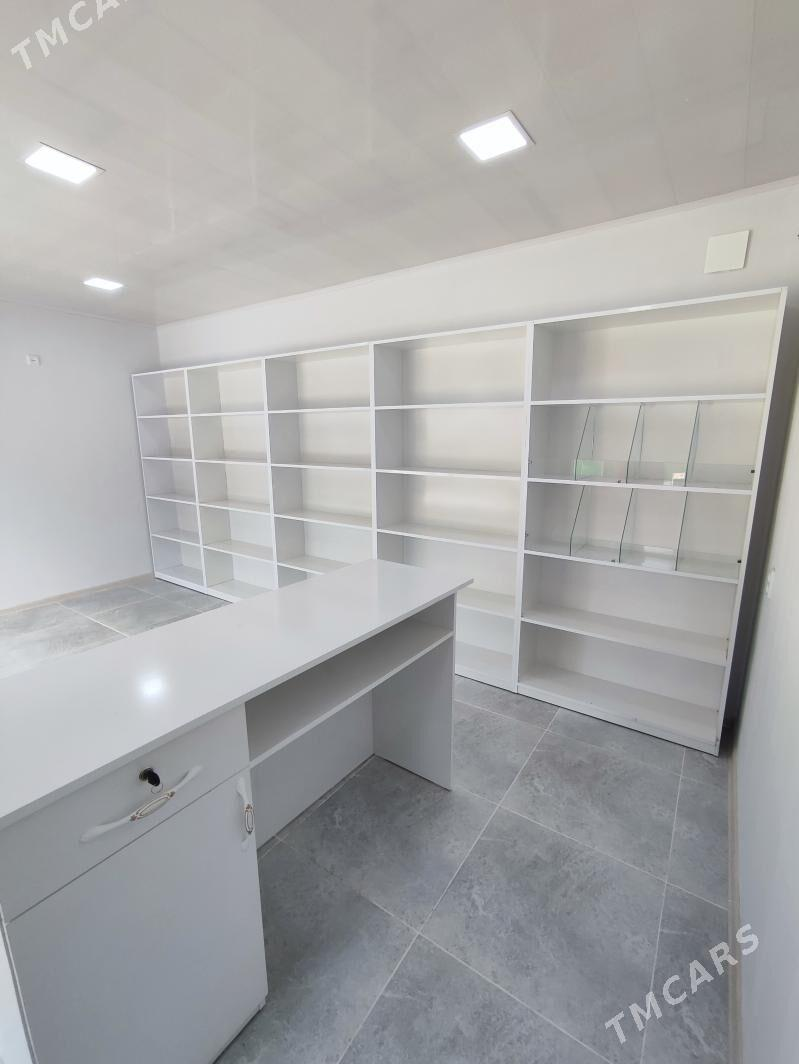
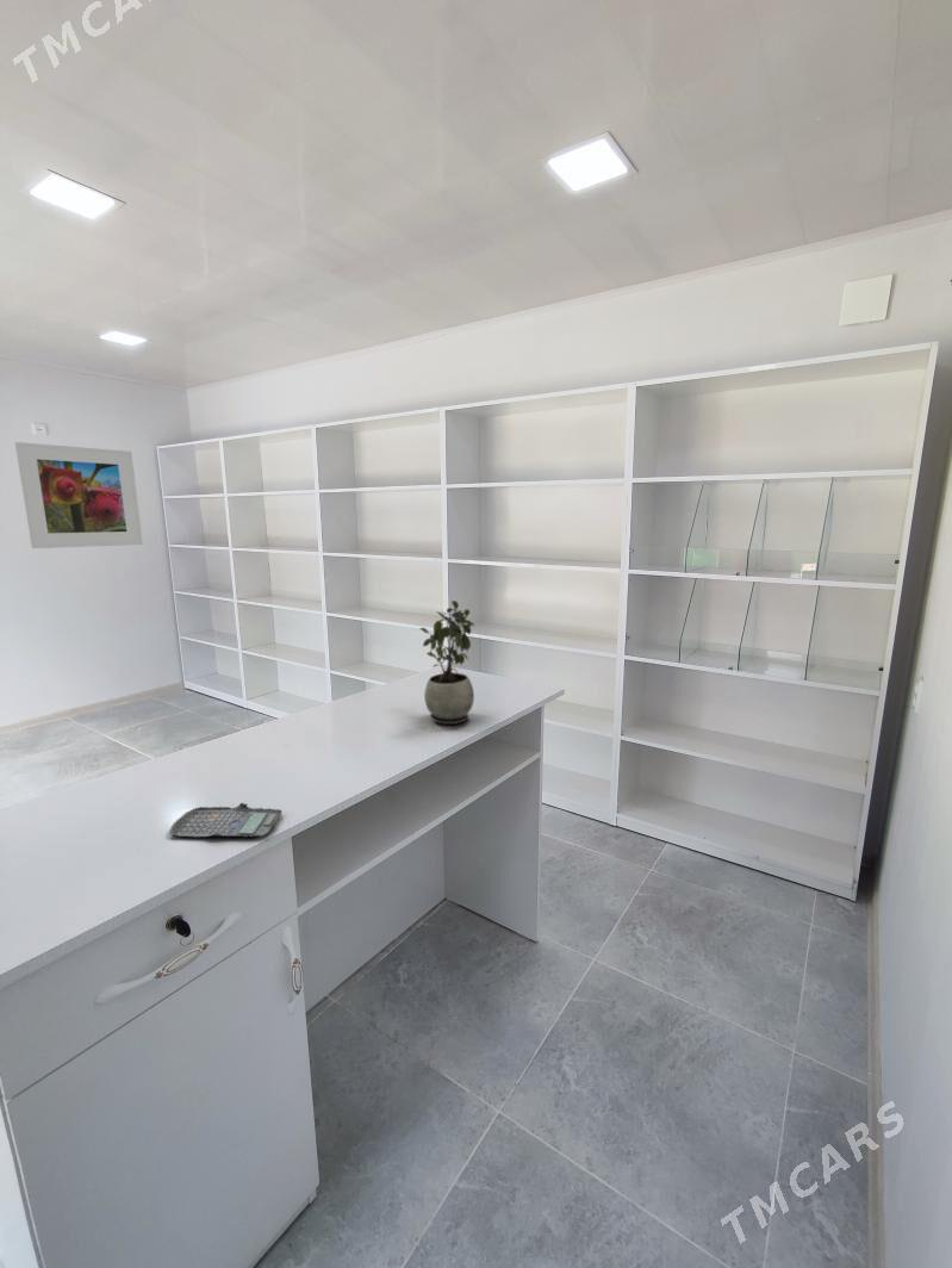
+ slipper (228, 819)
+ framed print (83, 497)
+ potted plant (443, 659)
